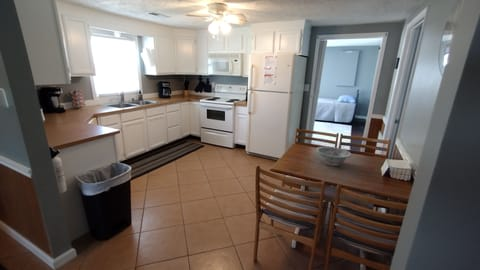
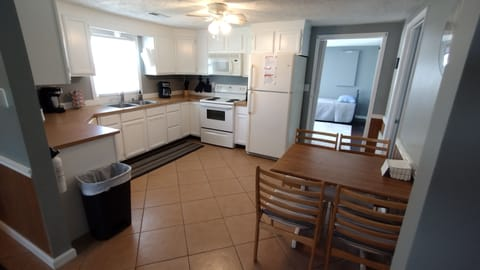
- decorative bowl (332, 157)
